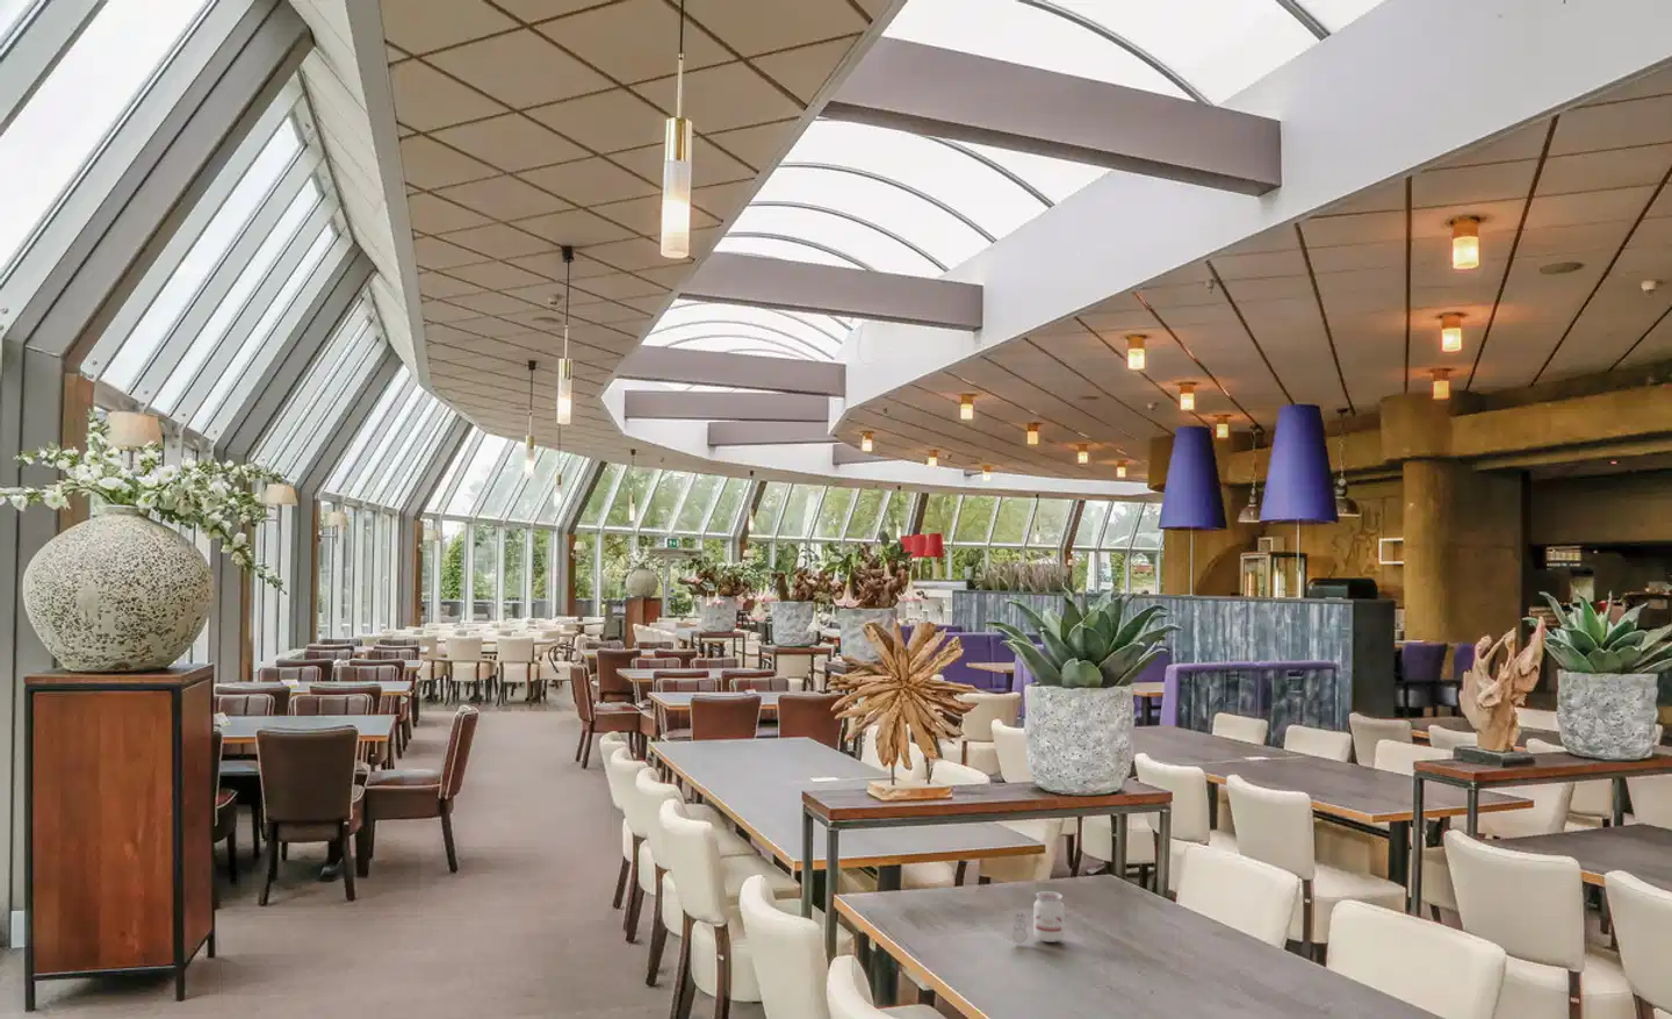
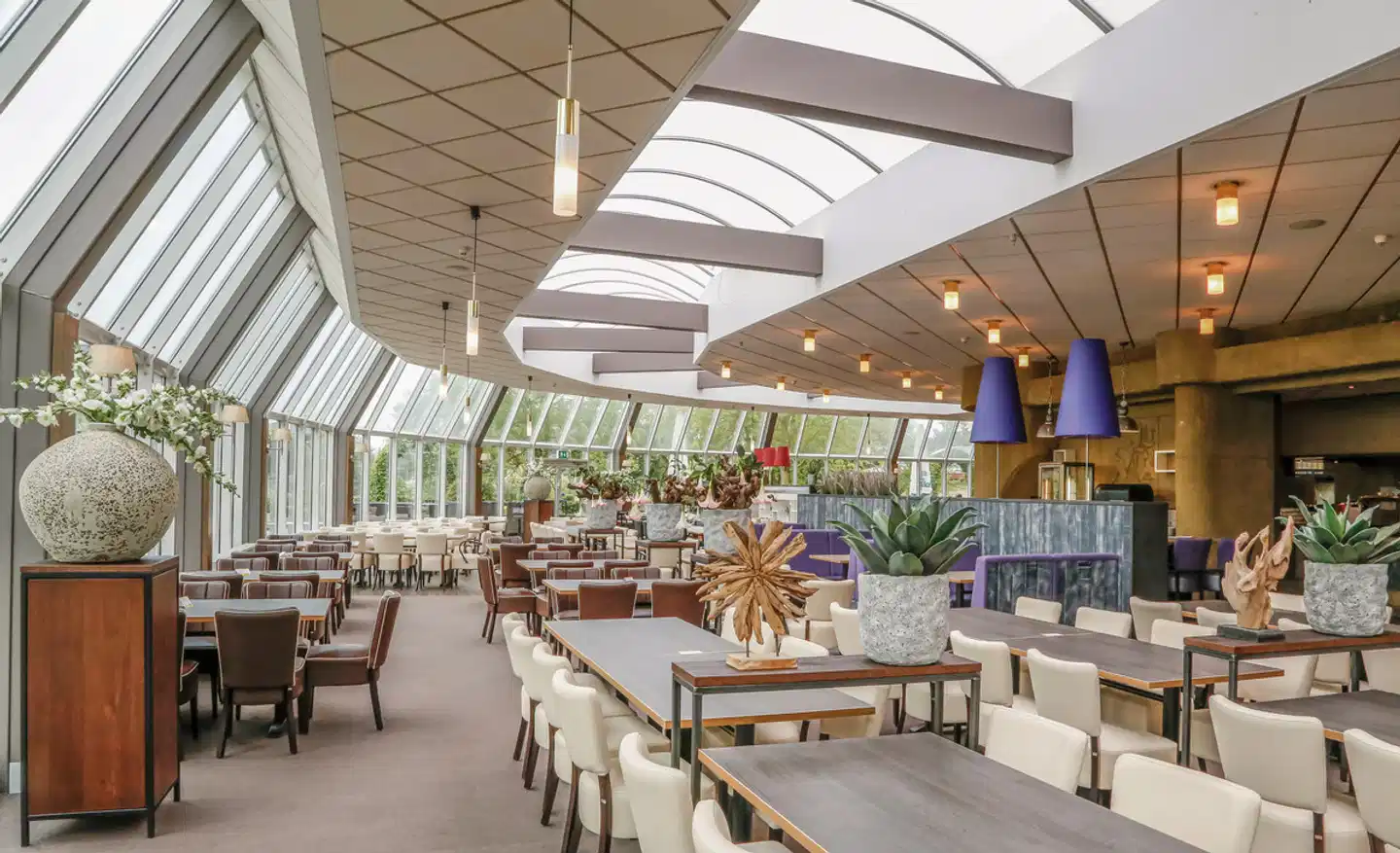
- candle (1040, 919)
